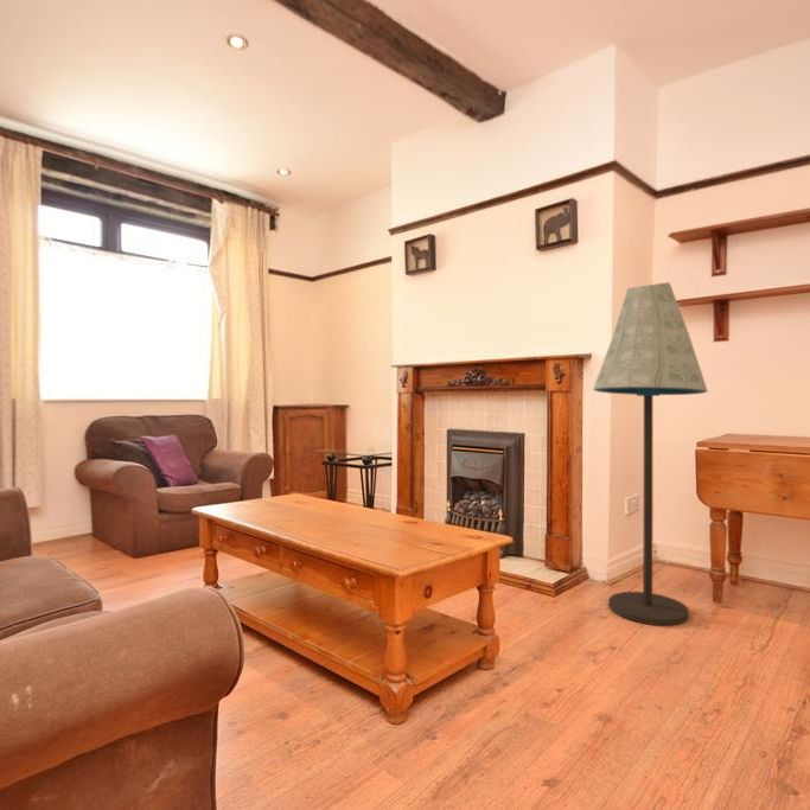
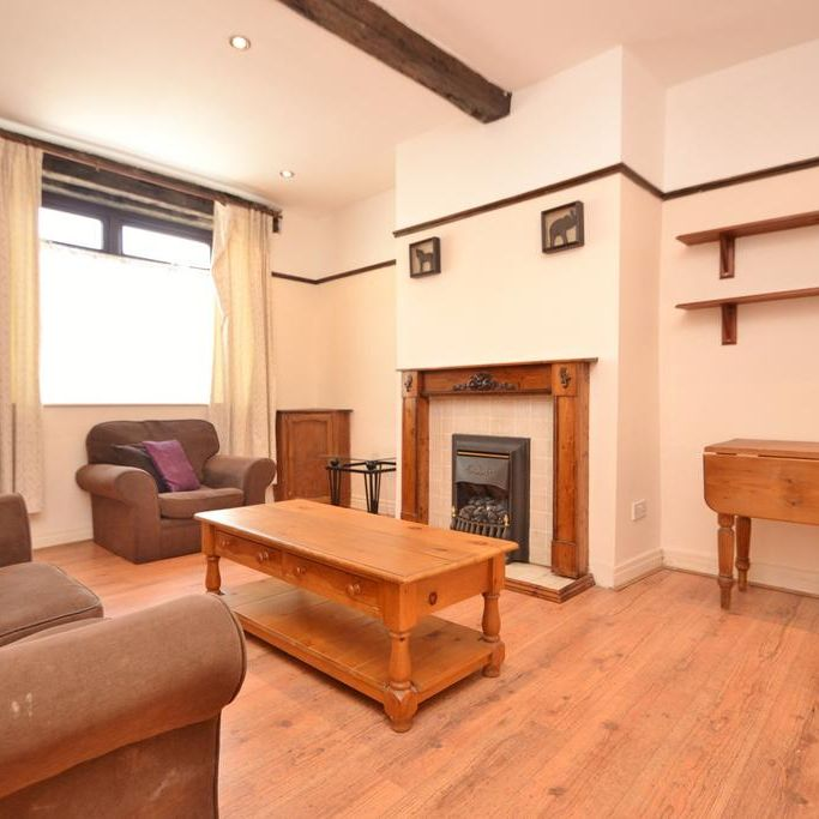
- floor lamp (648, 446)
